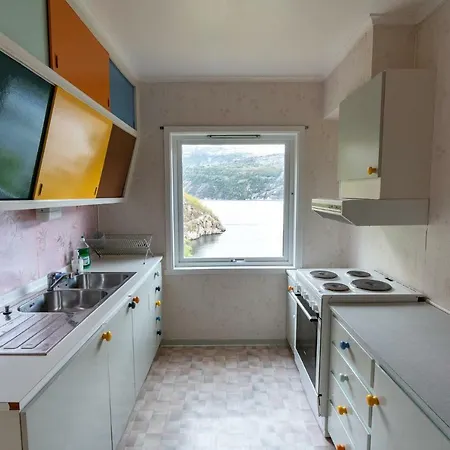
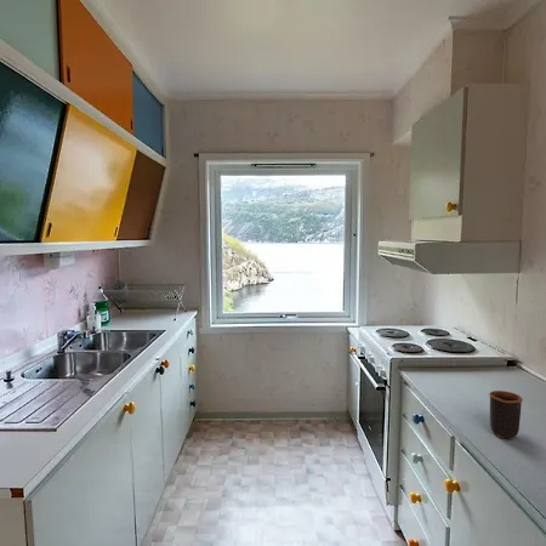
+ mug (505, 413)
